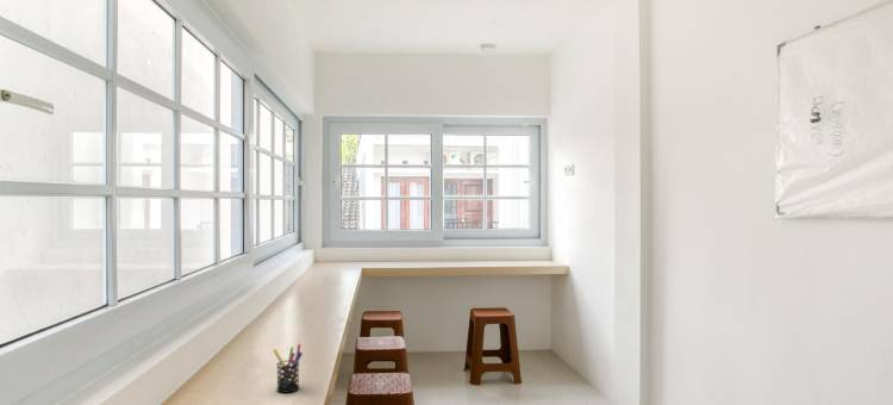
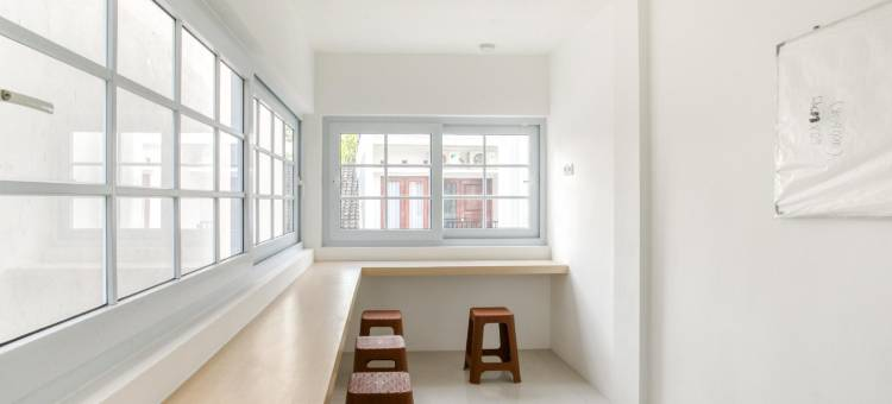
- pen holder (289, 366)
